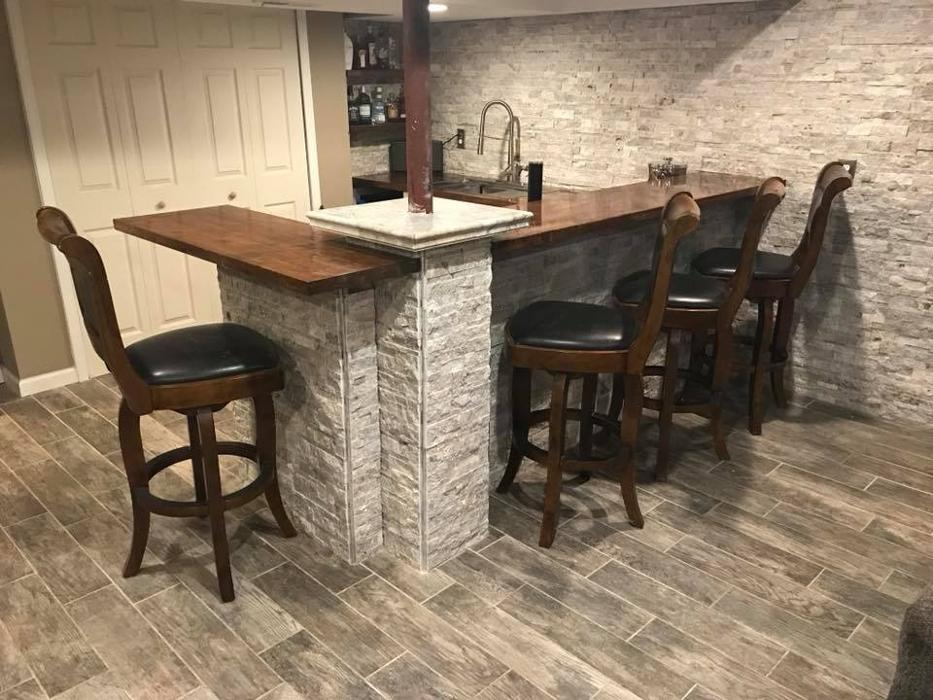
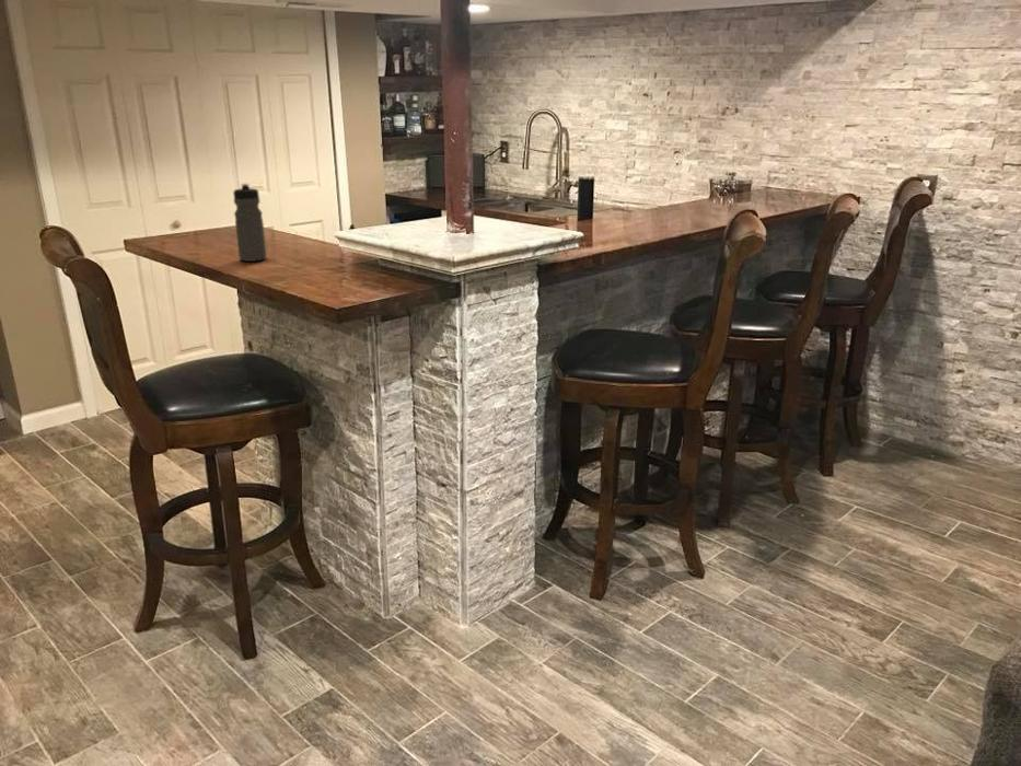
+ water bottle (248, 221)
